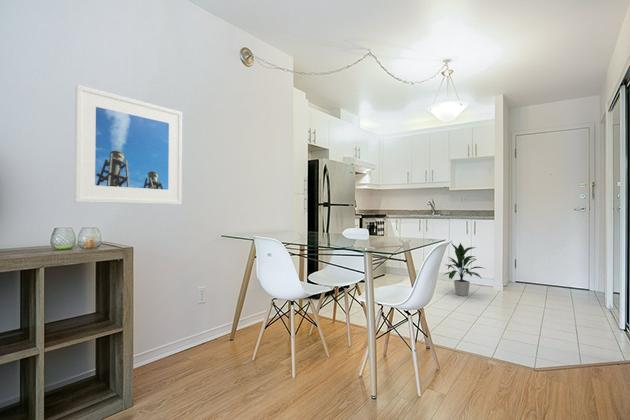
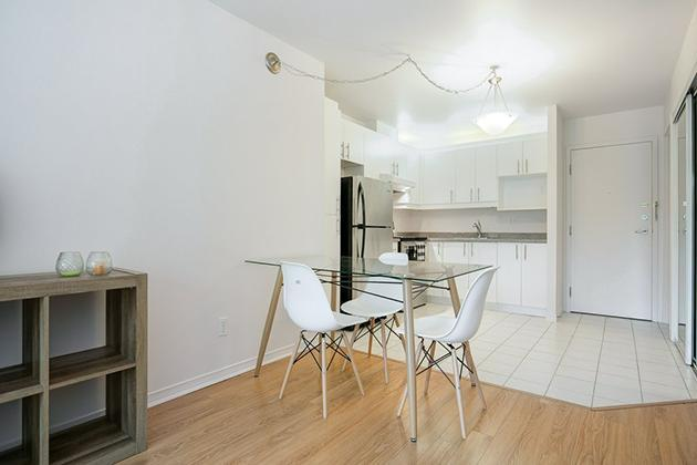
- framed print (134, 151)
- indoor plant (461, 268)
